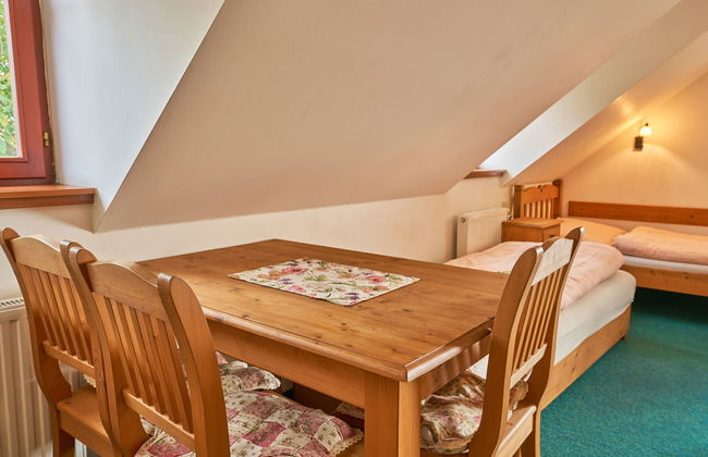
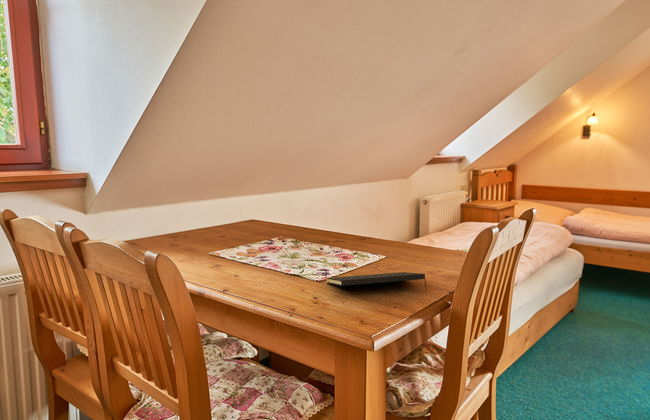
+ notepad (373, 278)
